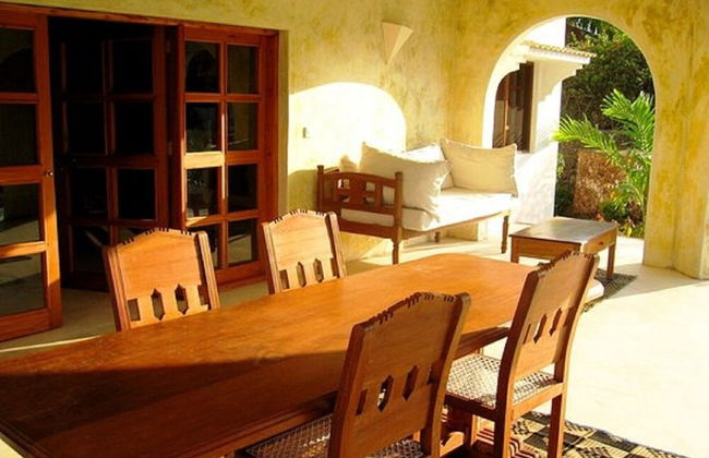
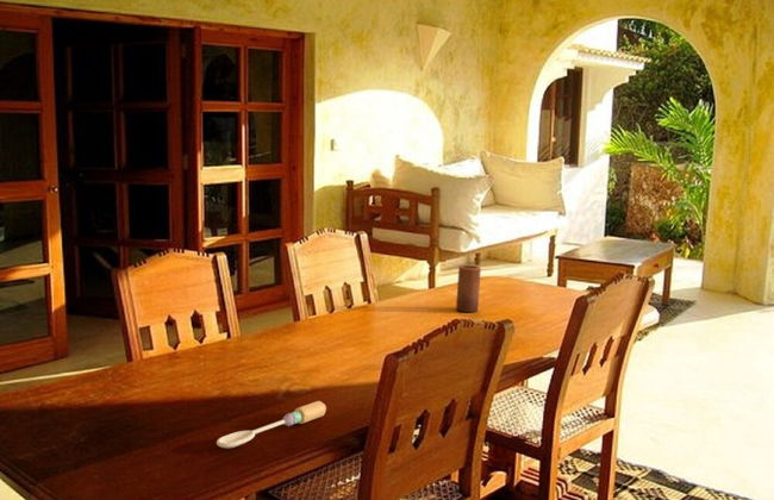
+ candle (468, 288)
+ spoon (274, 424)
